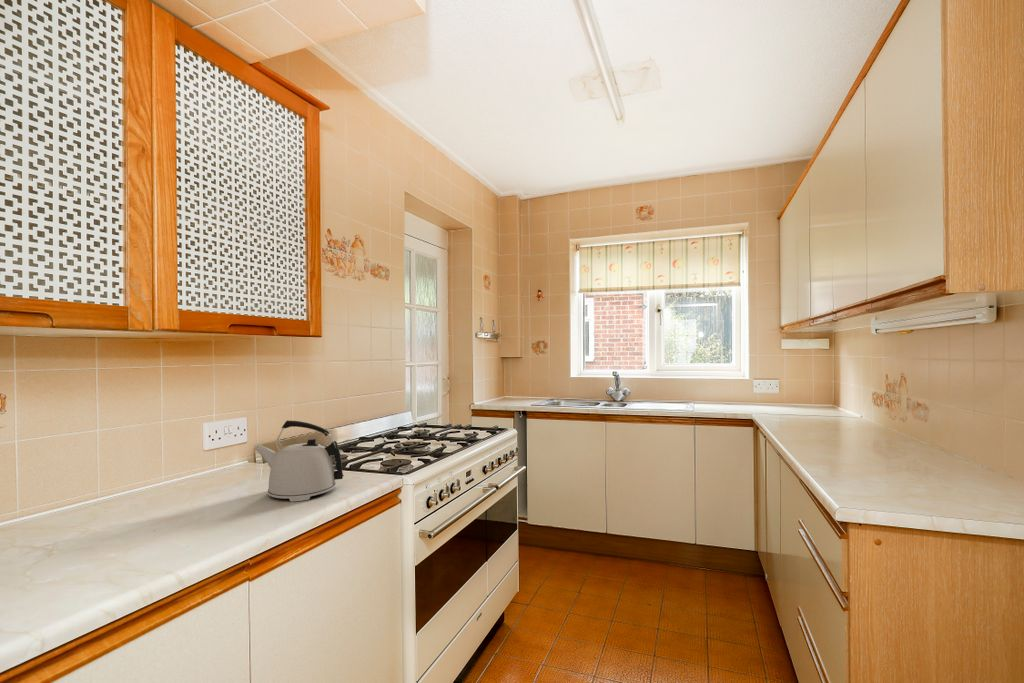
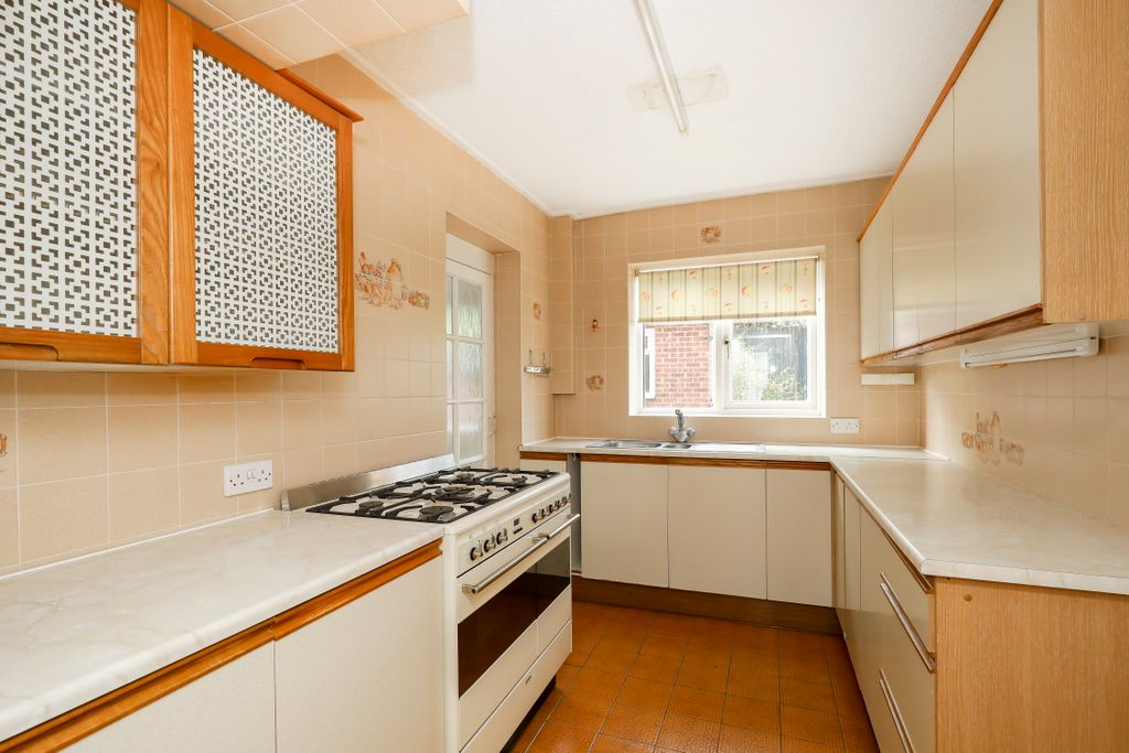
- kettle (300, 455)
